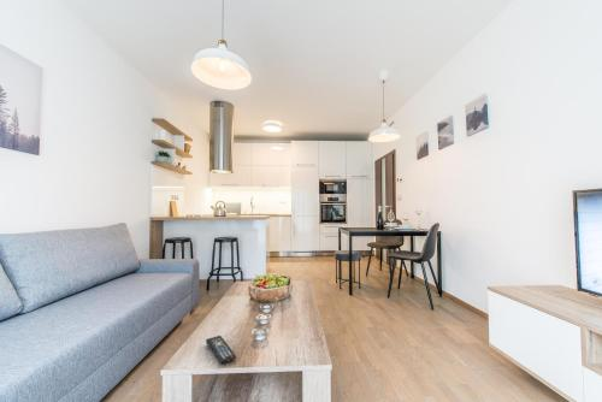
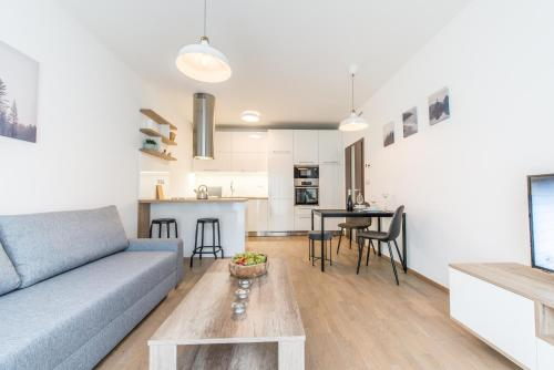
- remote control (219, 348)
